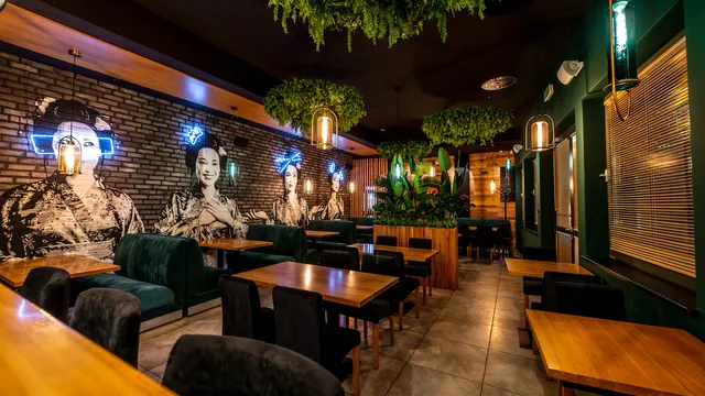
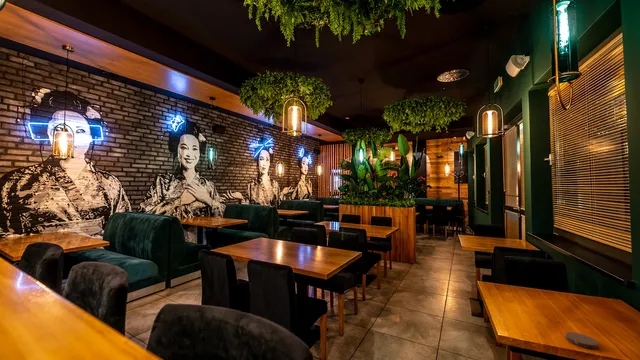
+ coaster (581, 339)
